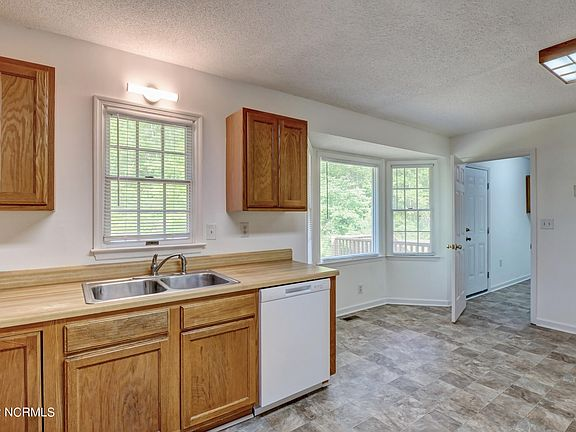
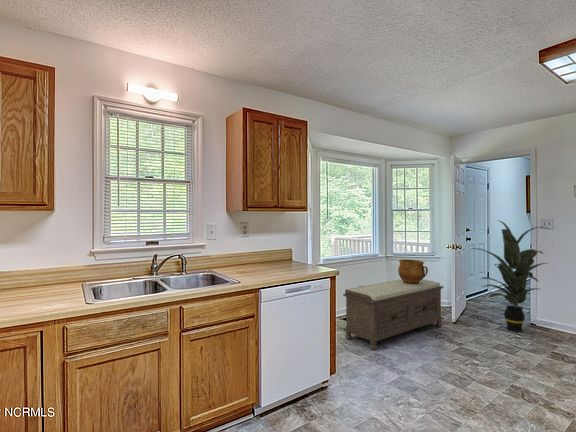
+ indoor plant (510, 274)
+ bench (395, 308)
+ ceramic pot (412, 271)
